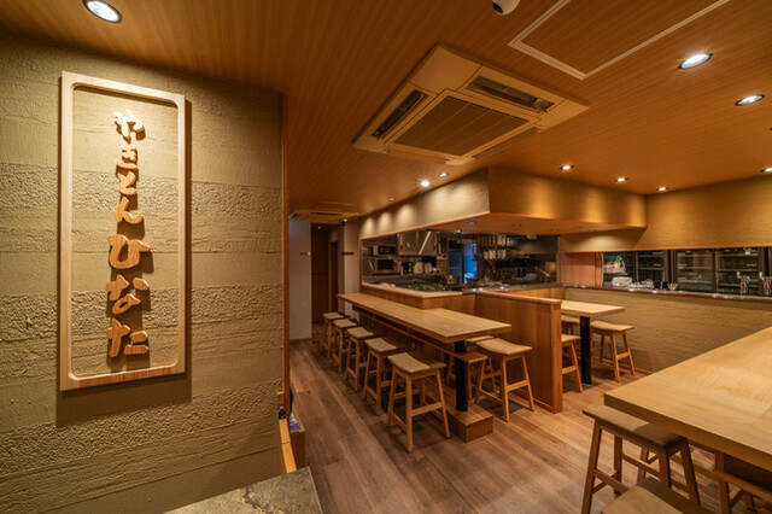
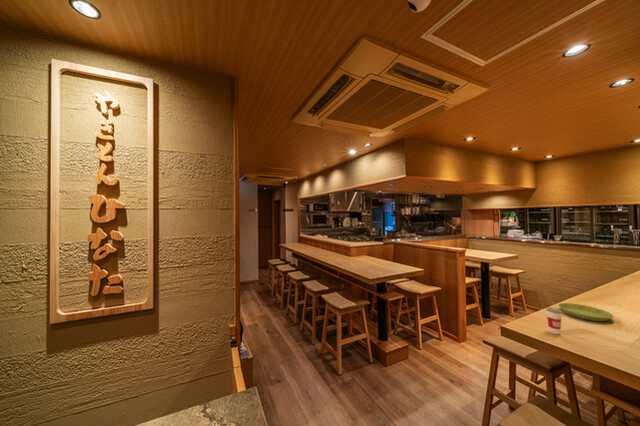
+ saucer (584, 312)
+ cup (554, 317)
